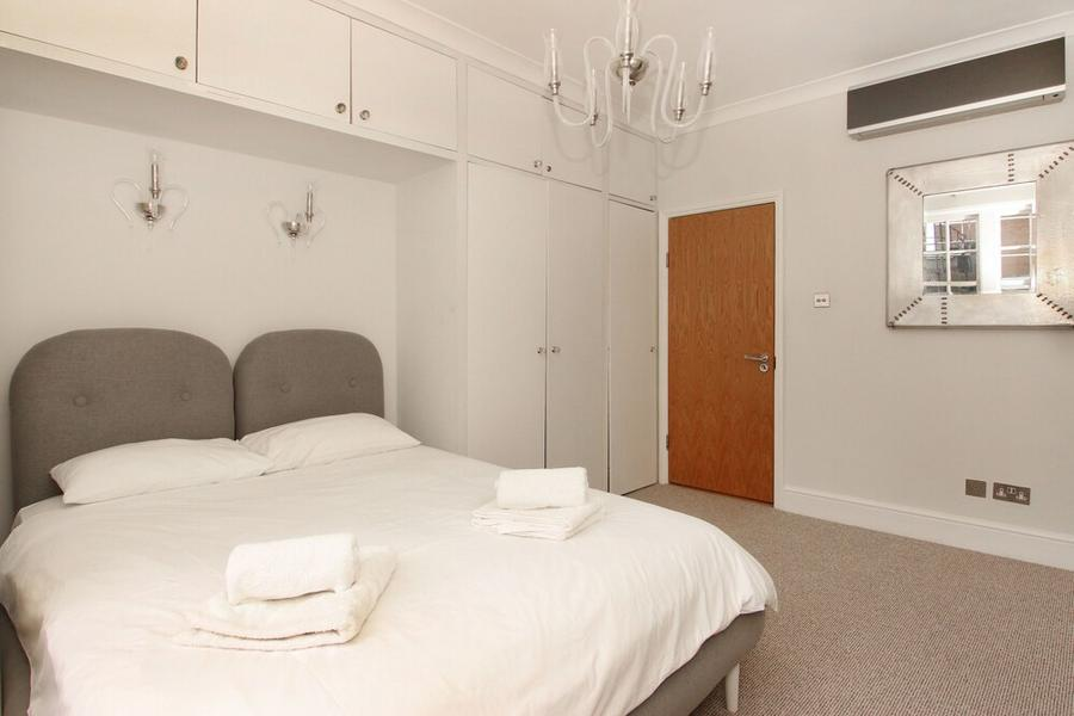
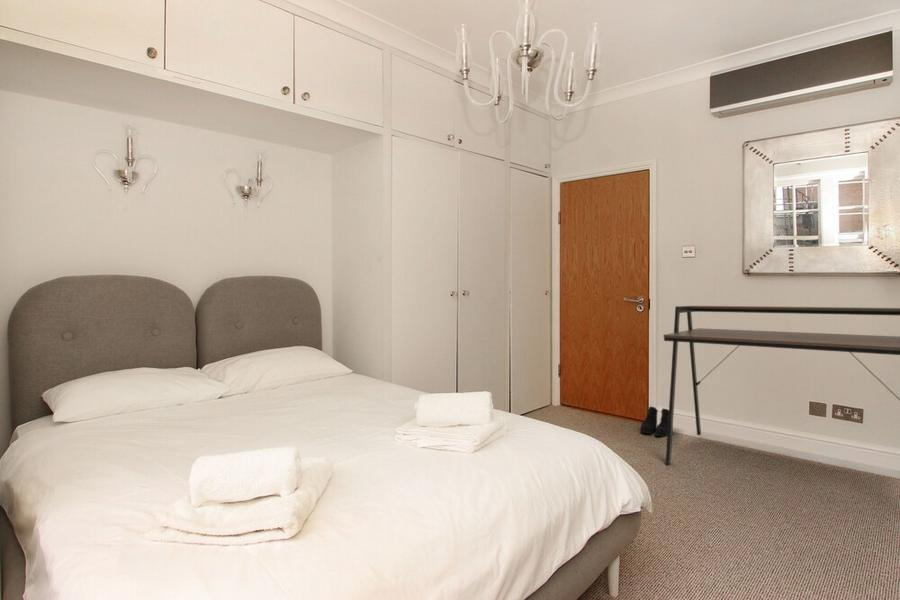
+ boots (656, 420)
+ desk (790, 348)
